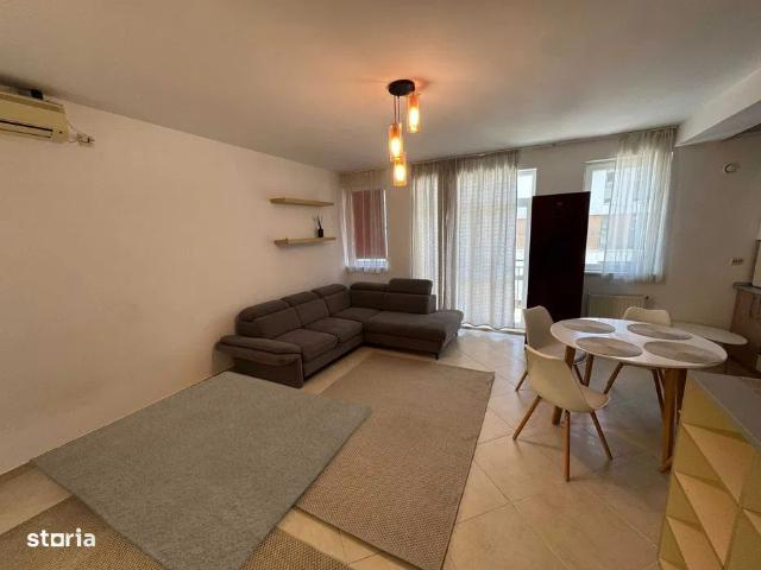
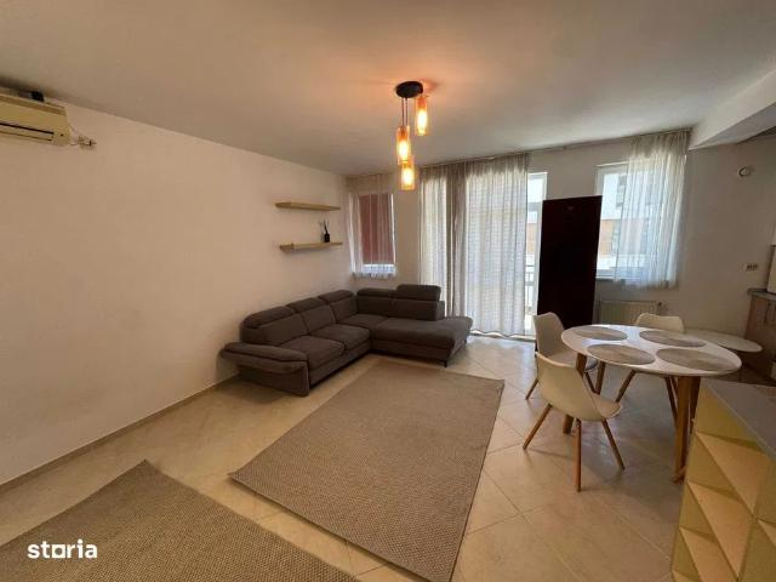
- rug (203, 425)
